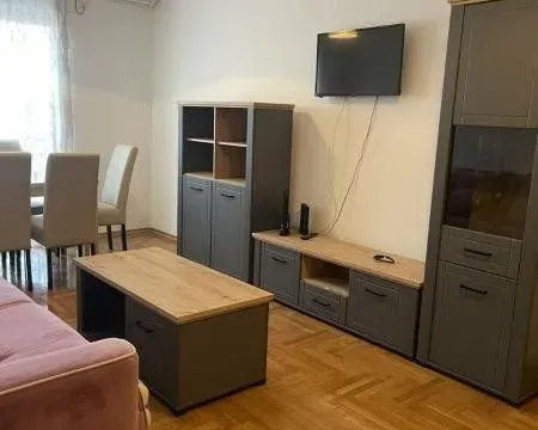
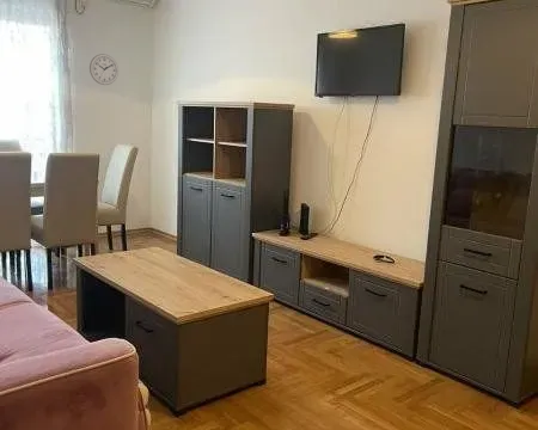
+ wall clock (104, 69)
